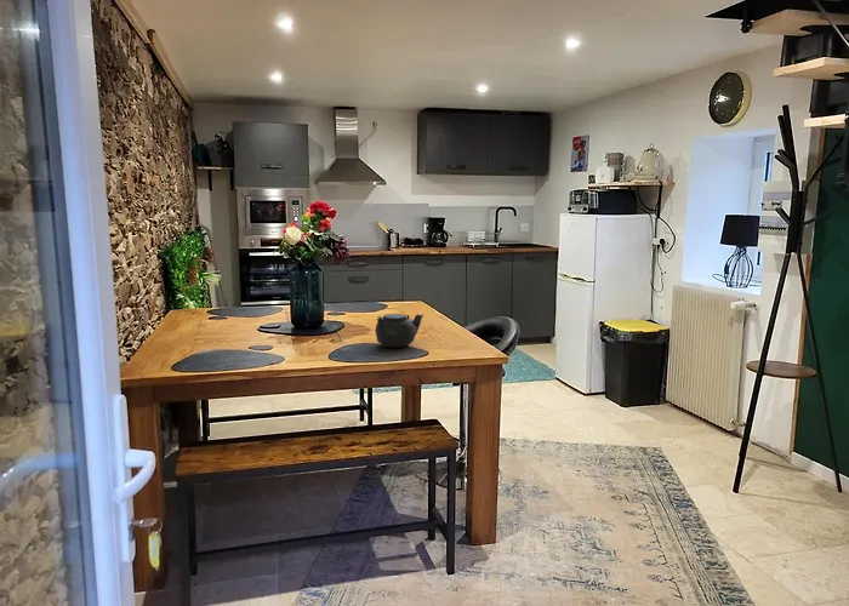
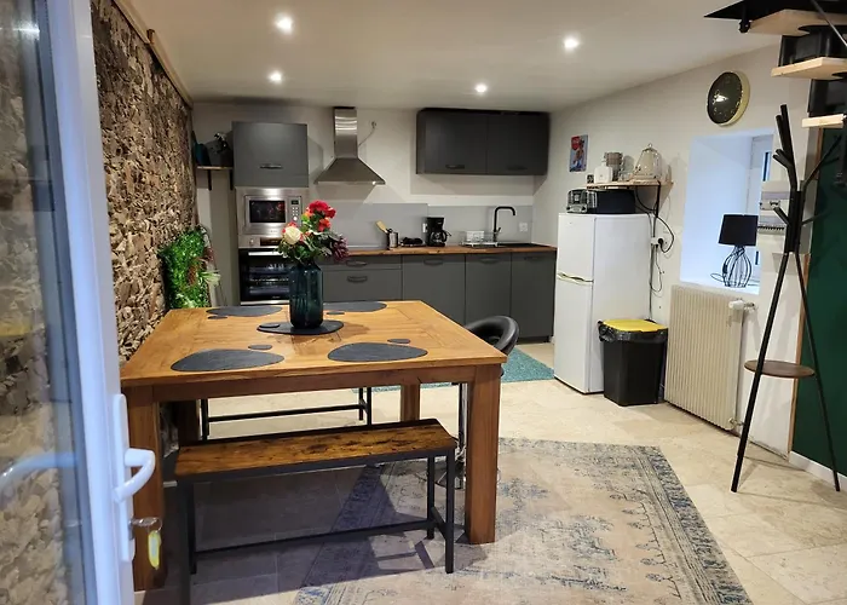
- teapot (399, 330)
